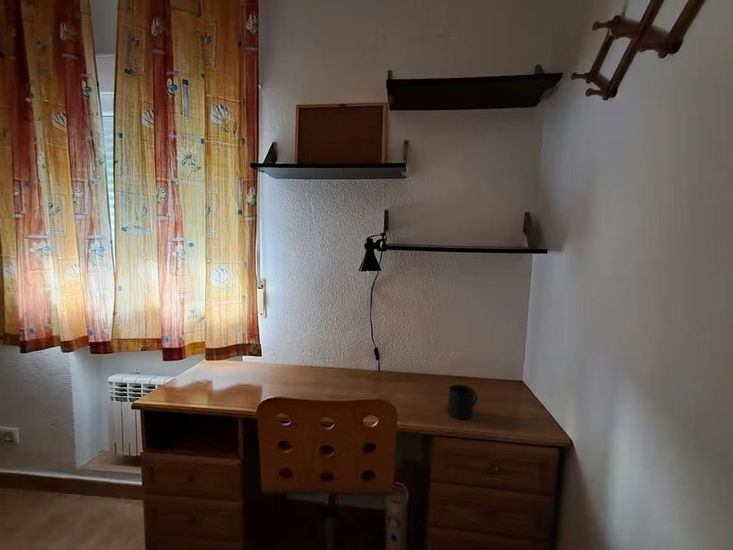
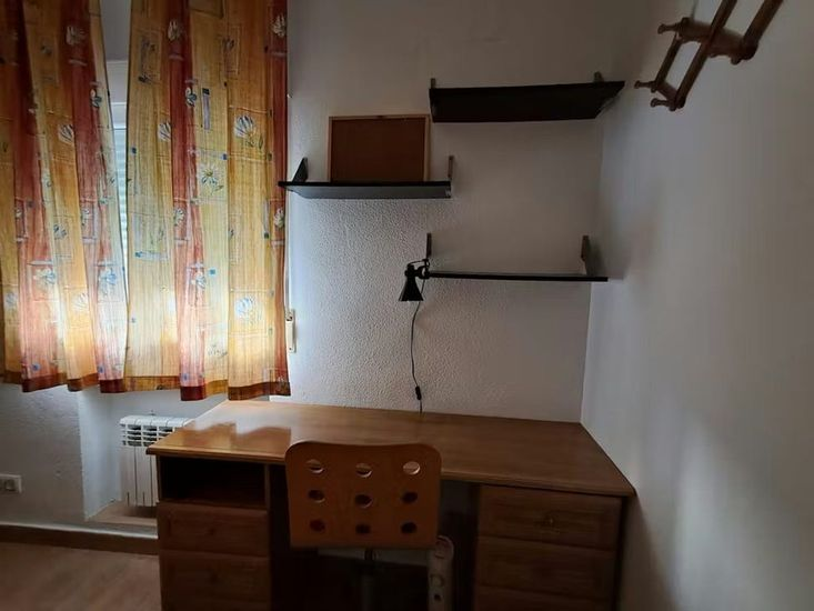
- mug (464, 401)
